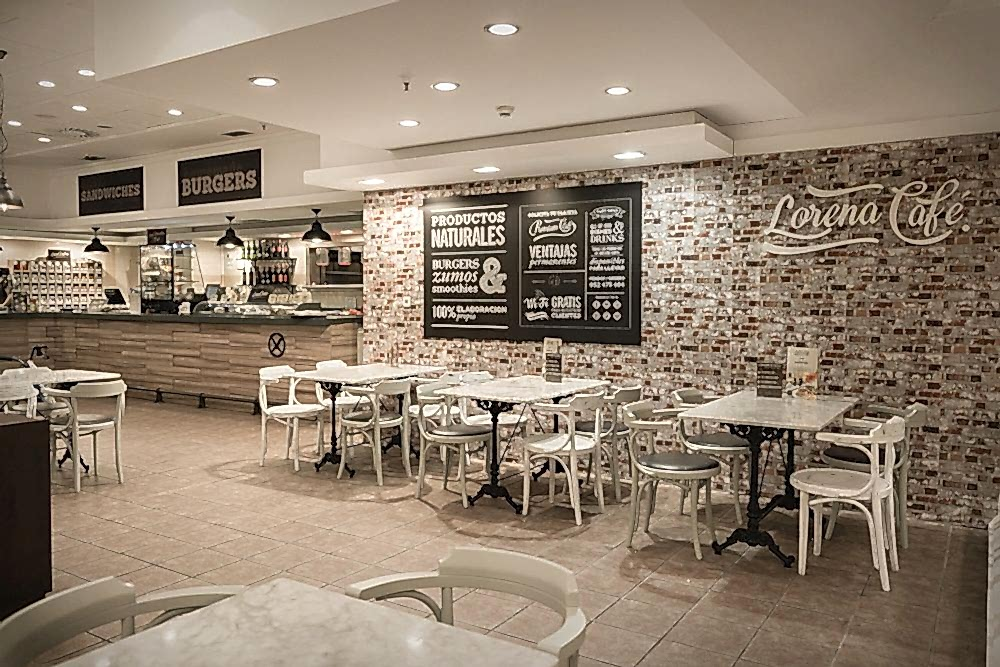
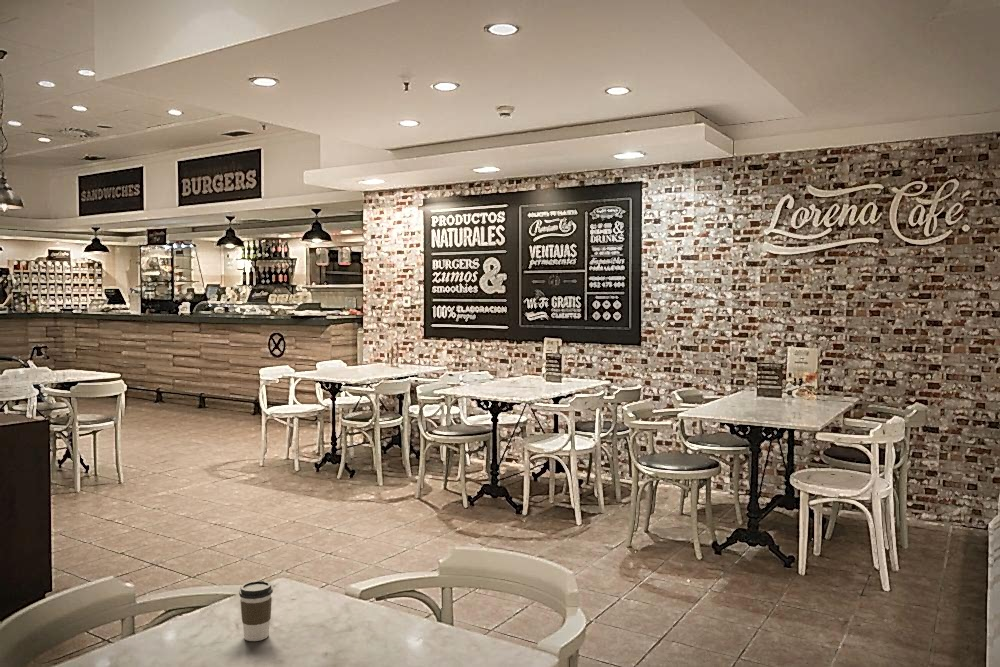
+ coffee cup (256, 611)
